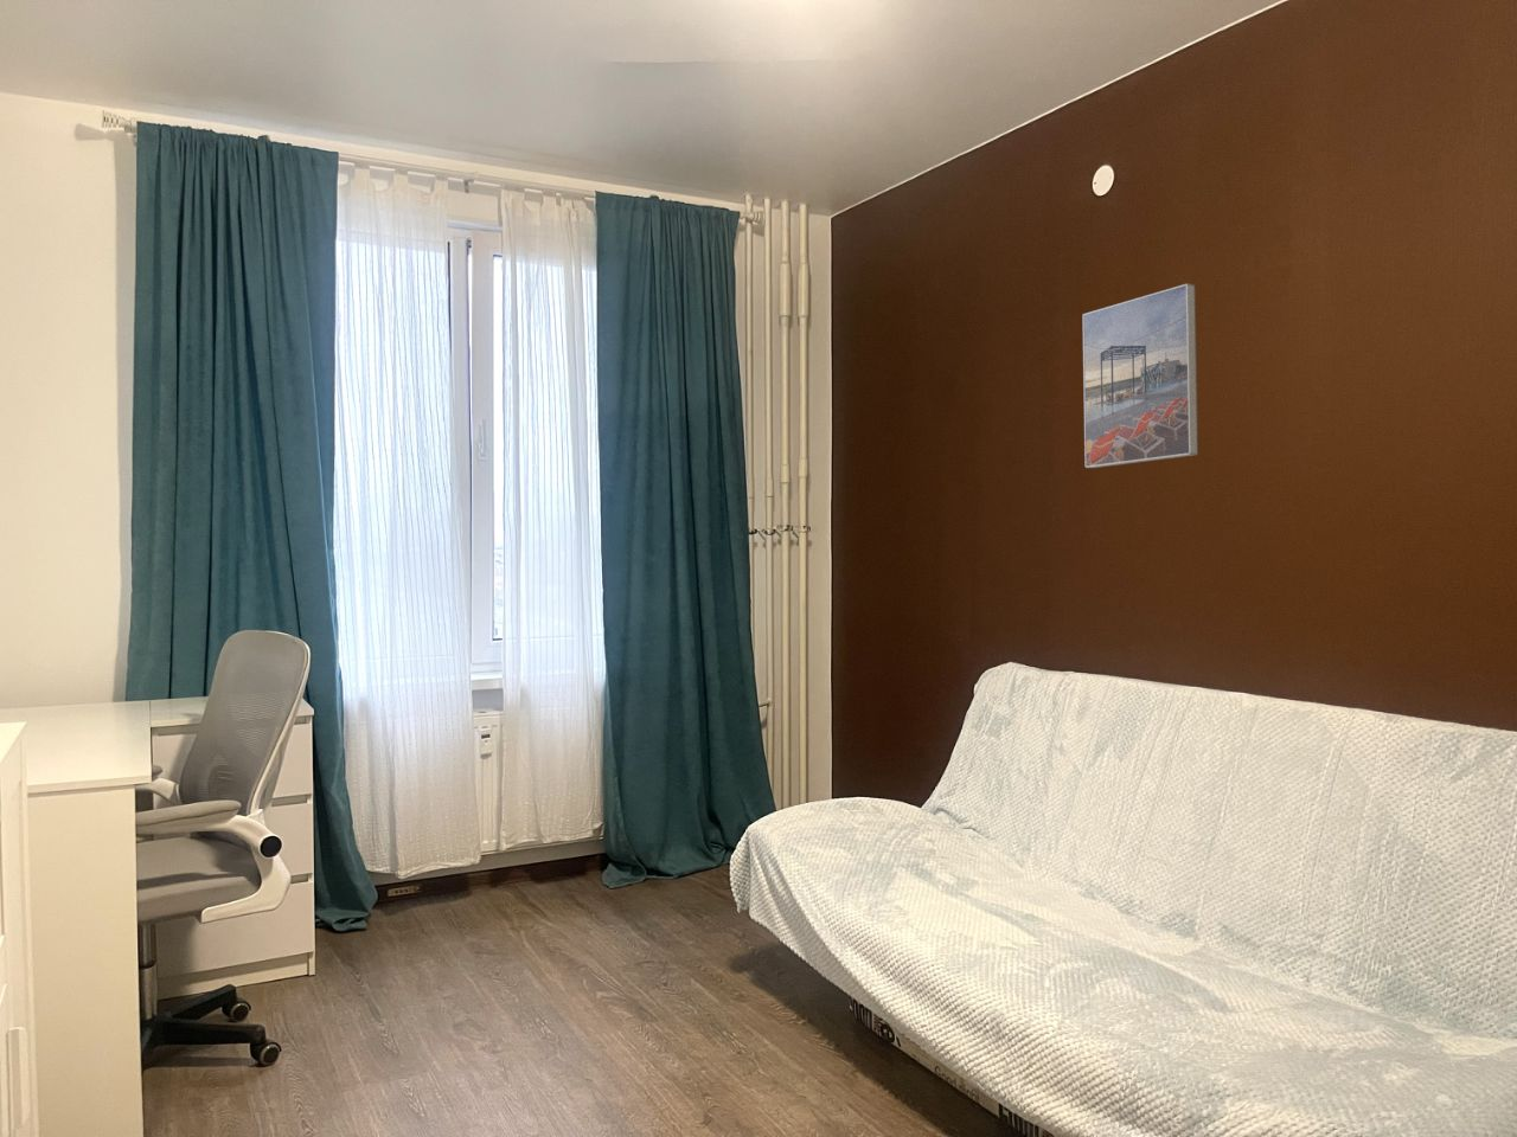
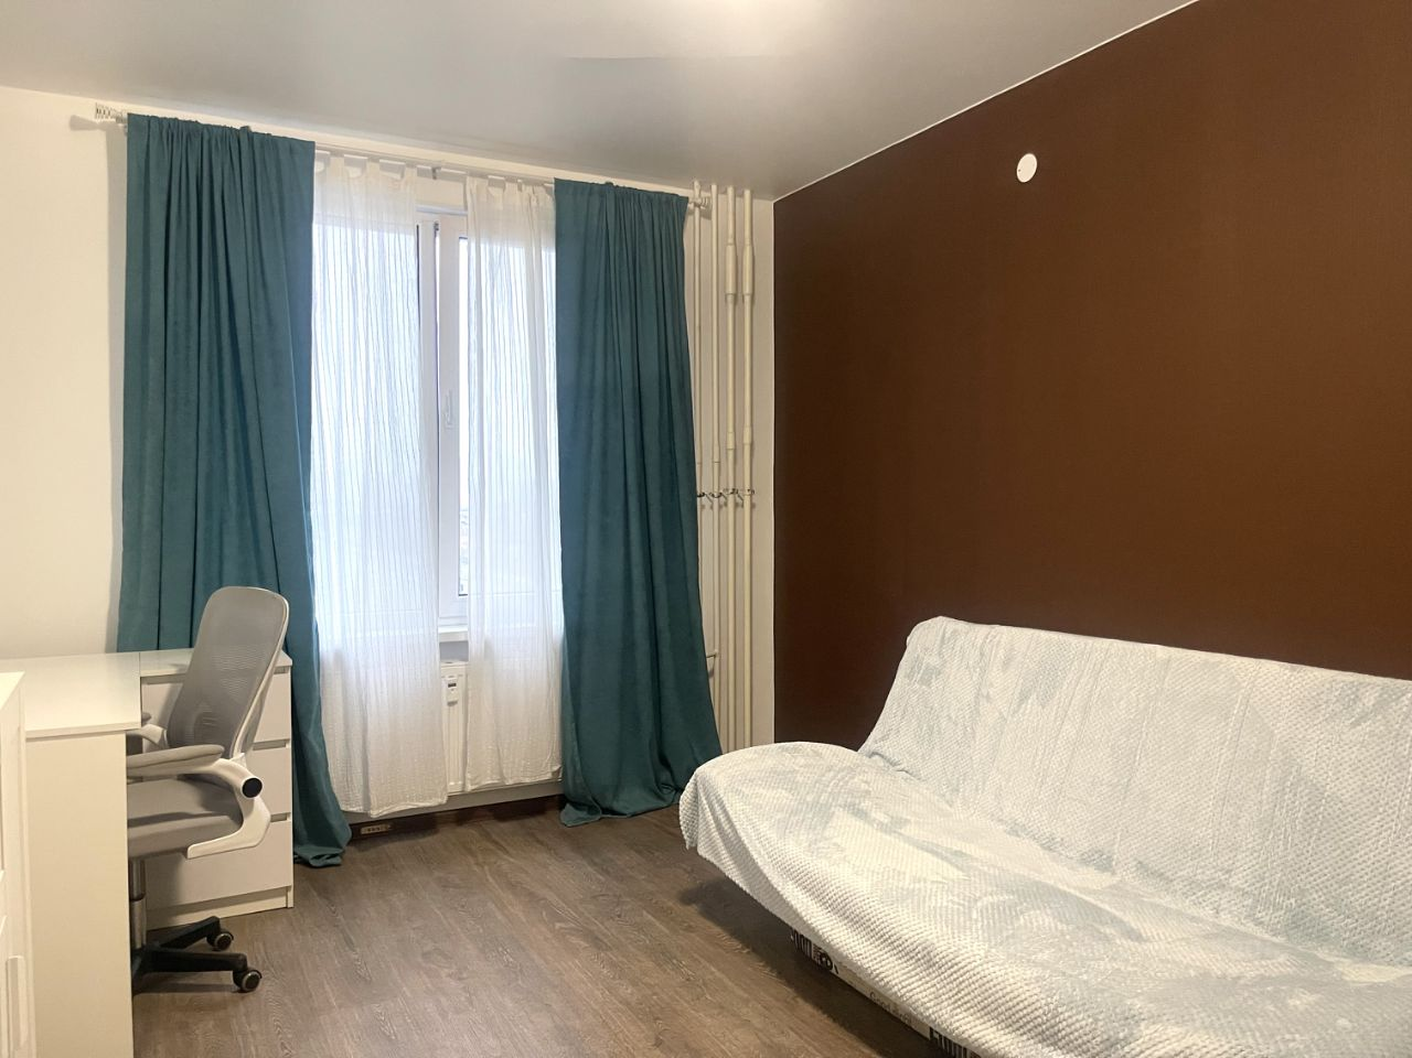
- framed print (1137, 380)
